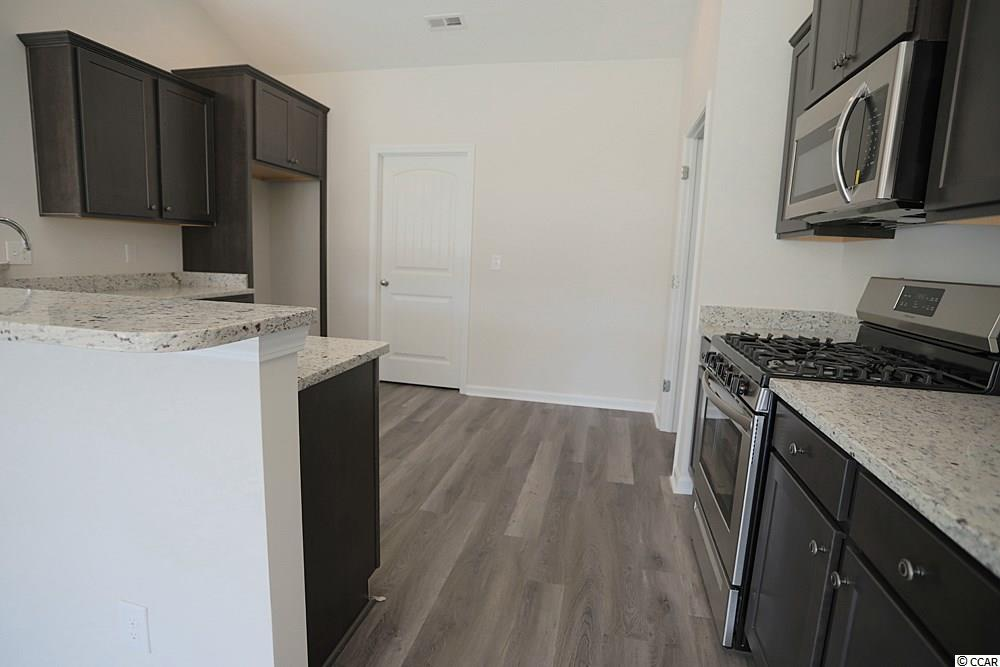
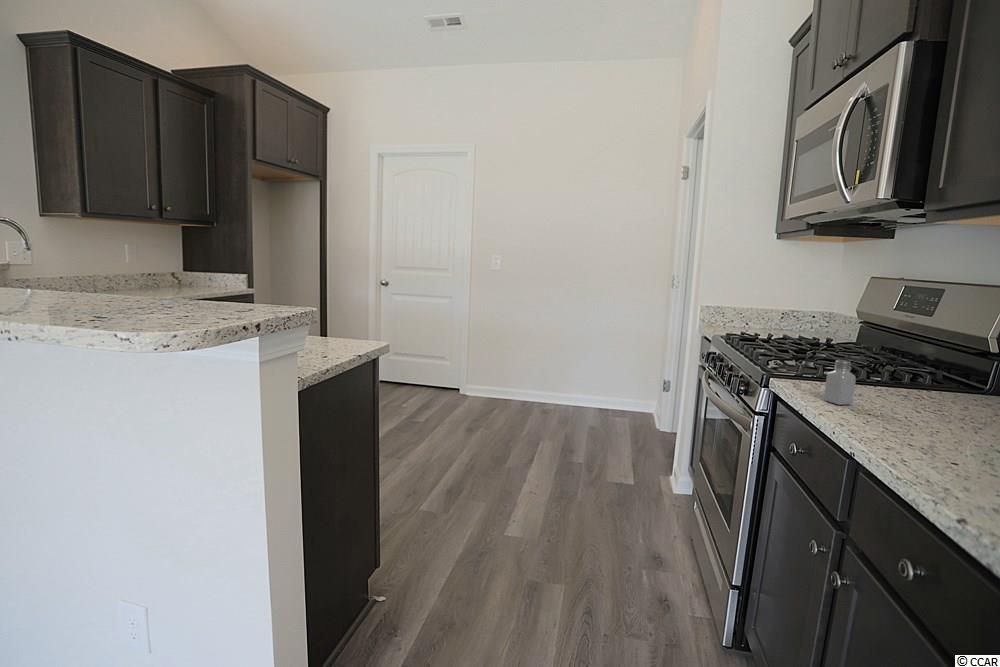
+ saltshaker (840, 381)
